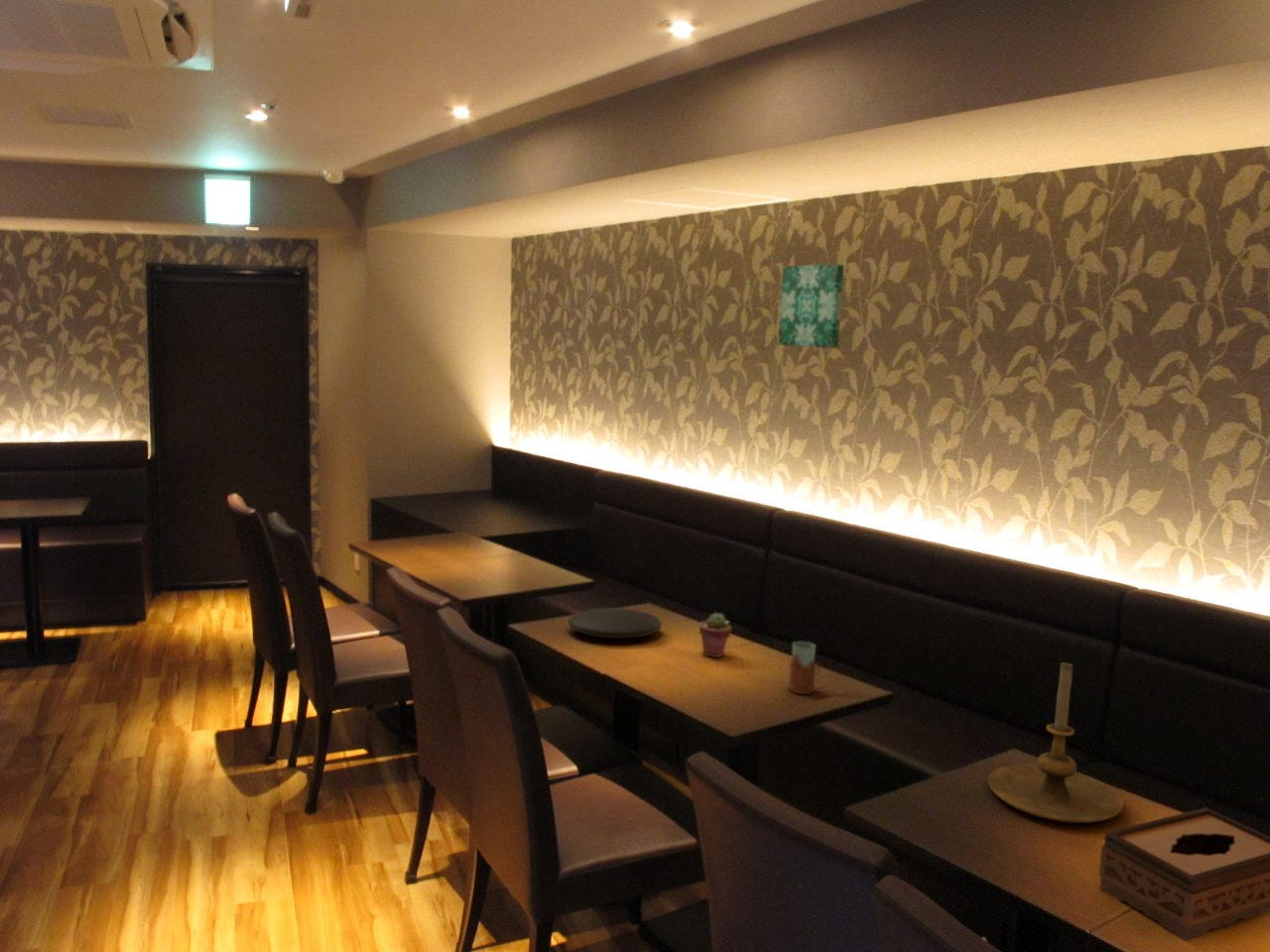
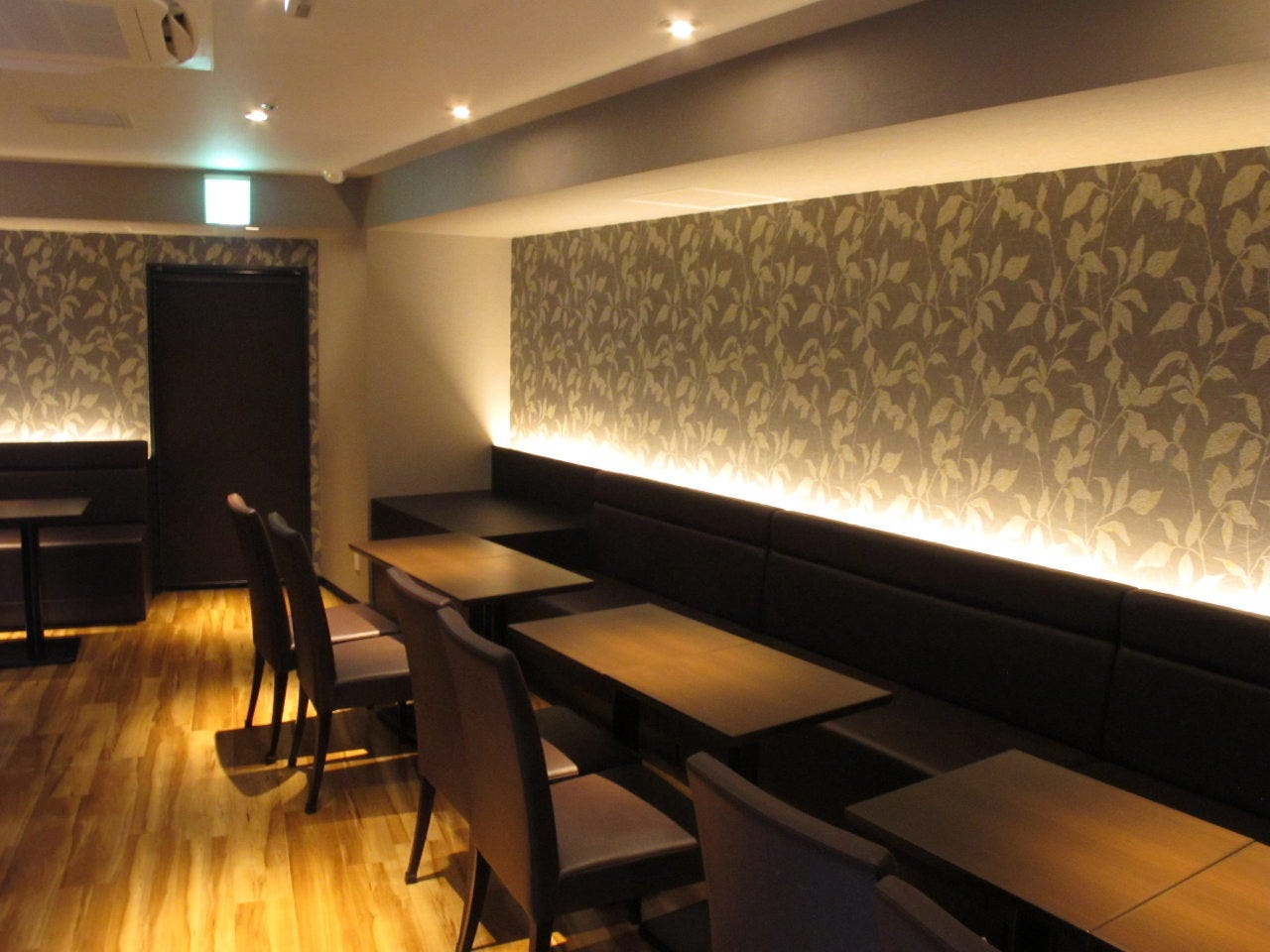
- wall art (810, 305)
- potted succulent (714, 634)
- drinking glass (806, 665)
- plate (614, 623)
- tissue box (1197, 869)
- candle holder (1060, 731)
